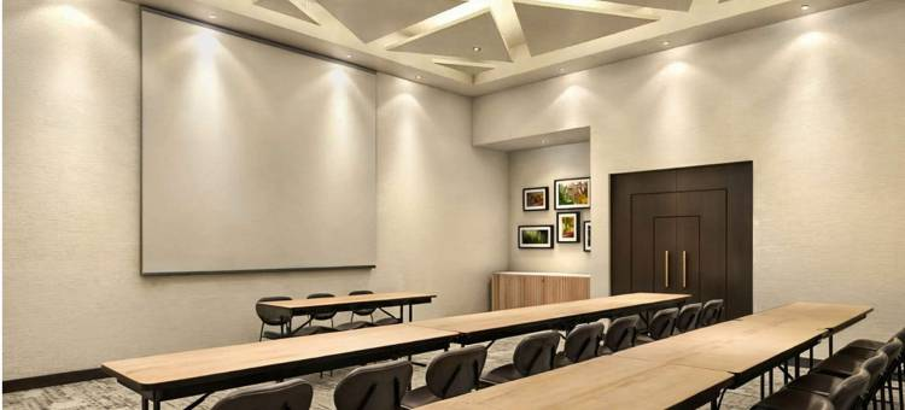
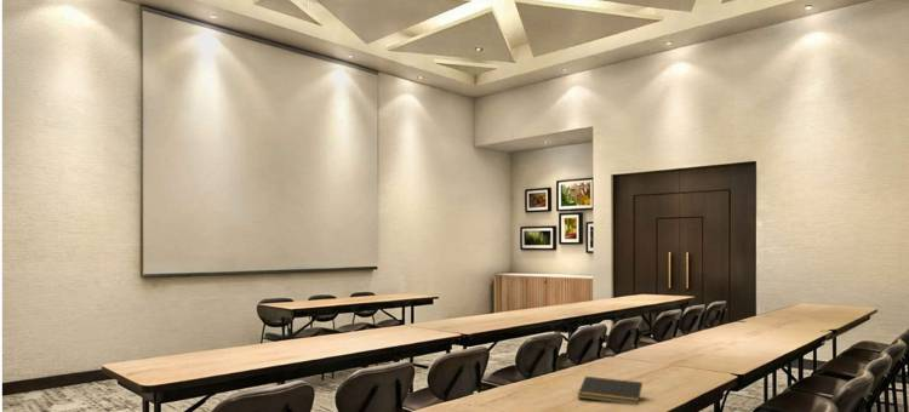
+ notepad (610, 389)
